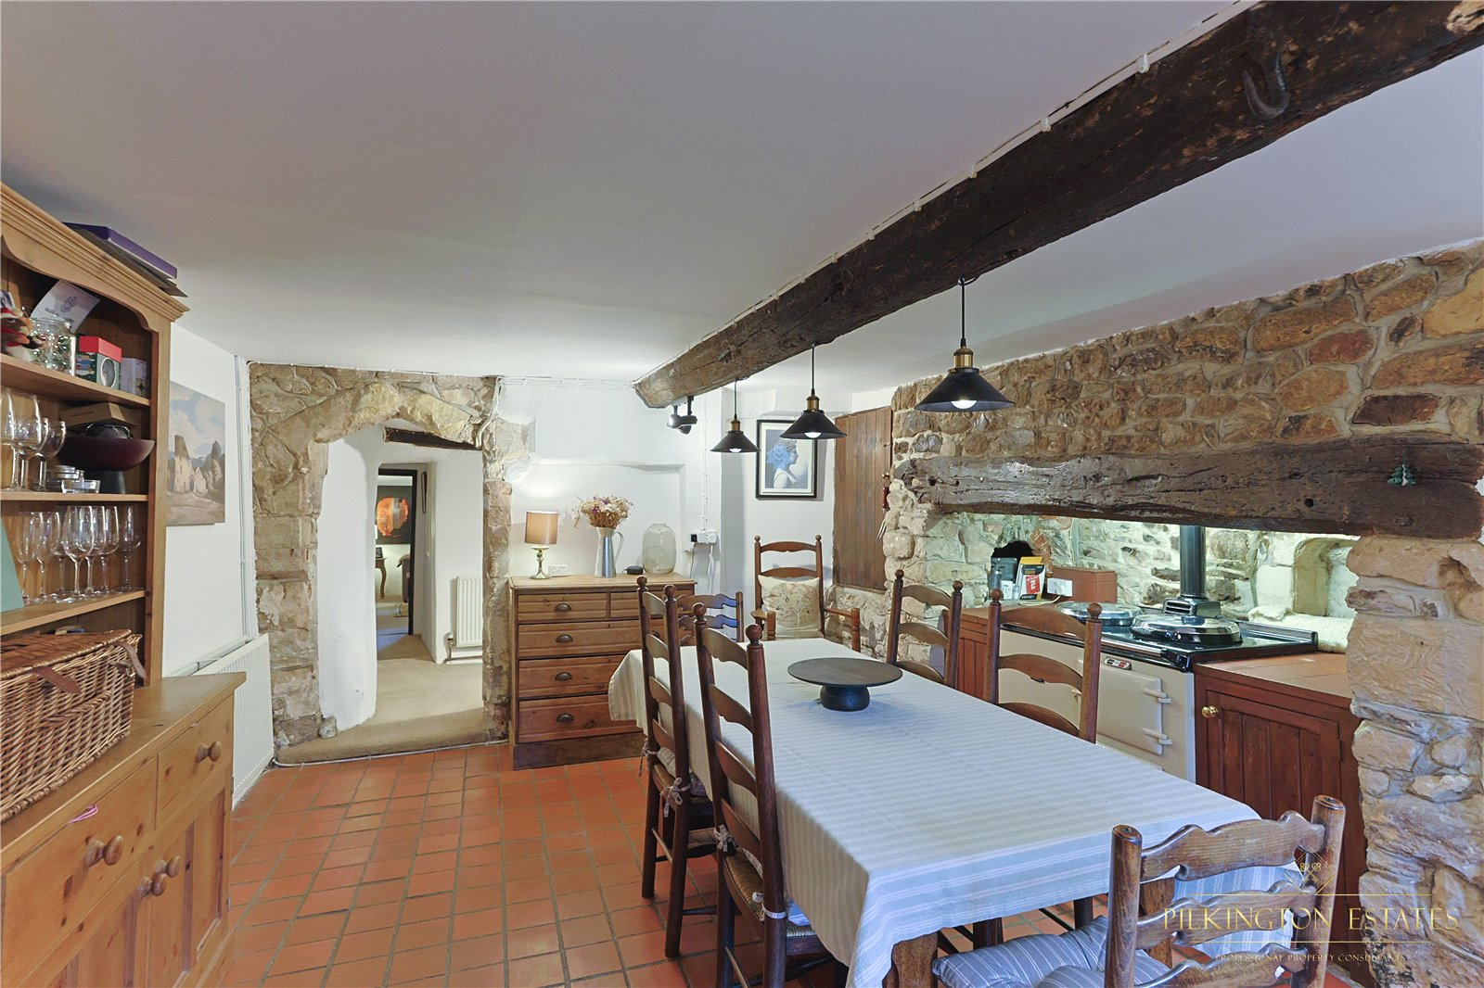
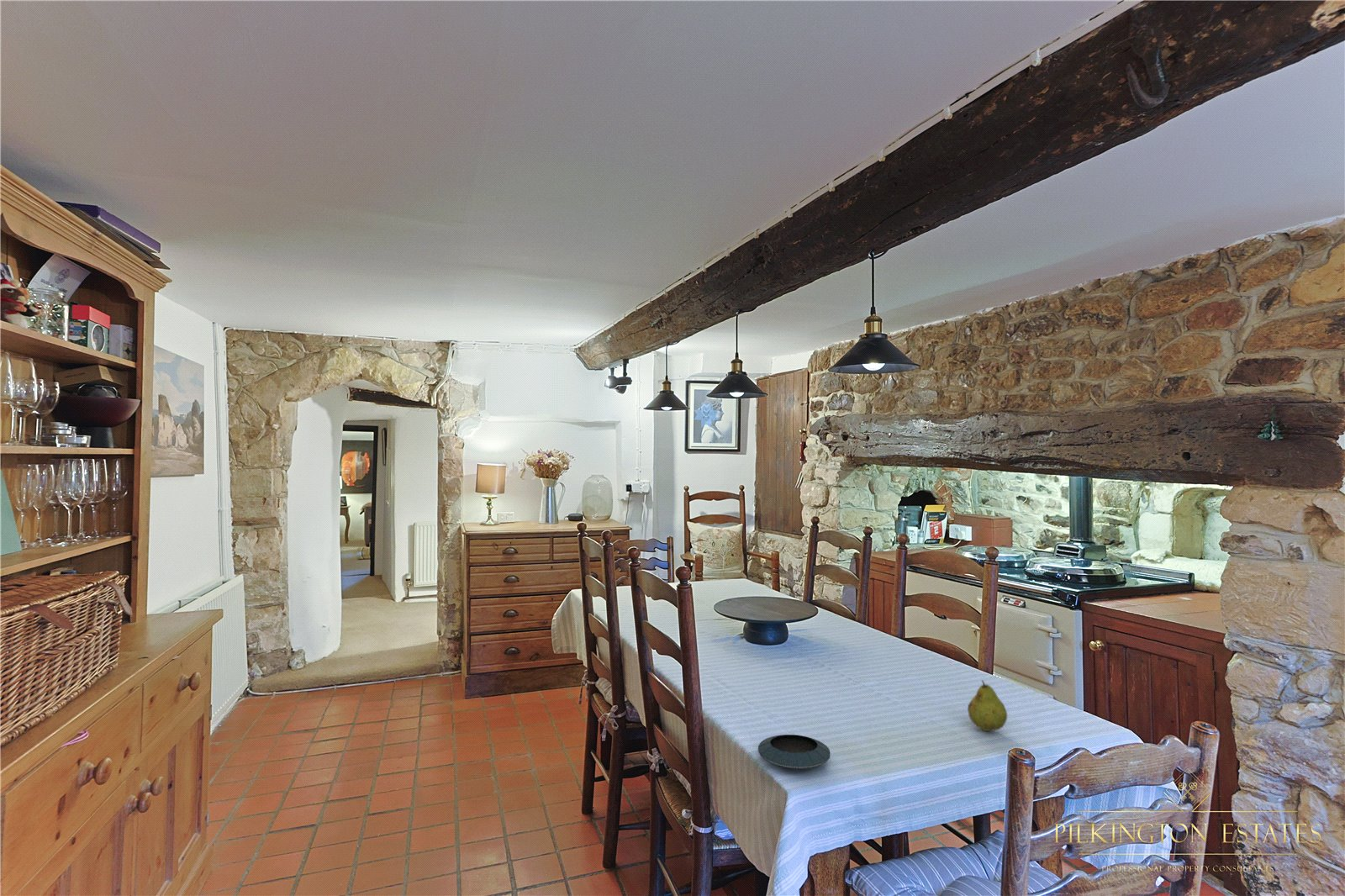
+ fruit (987, 704)
+ saucer (794, 748)
